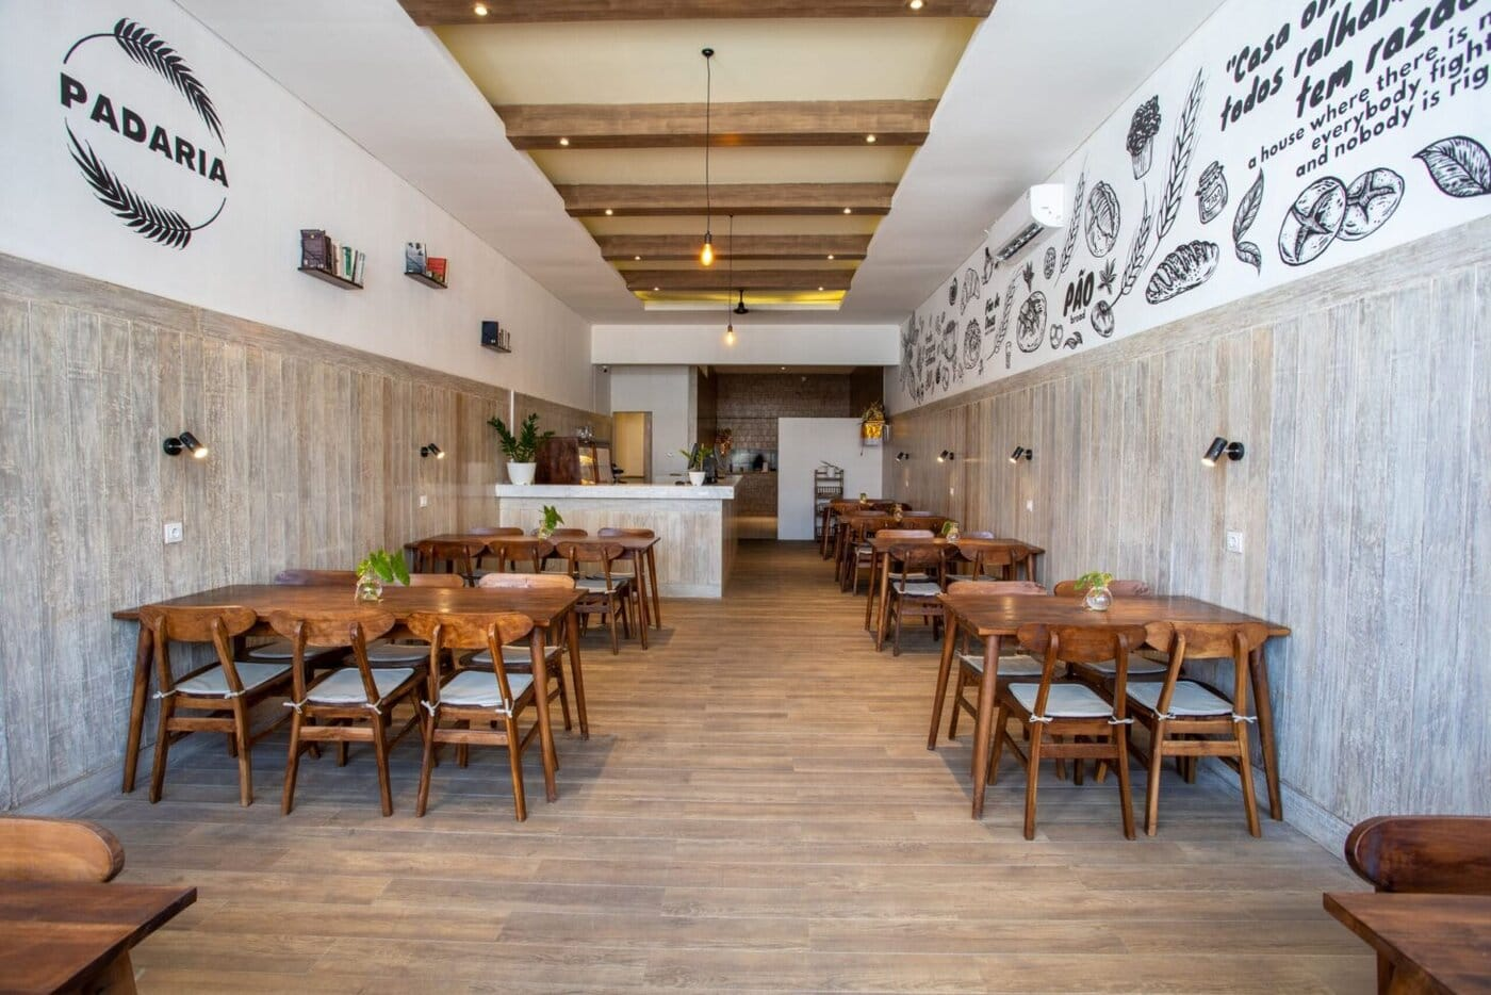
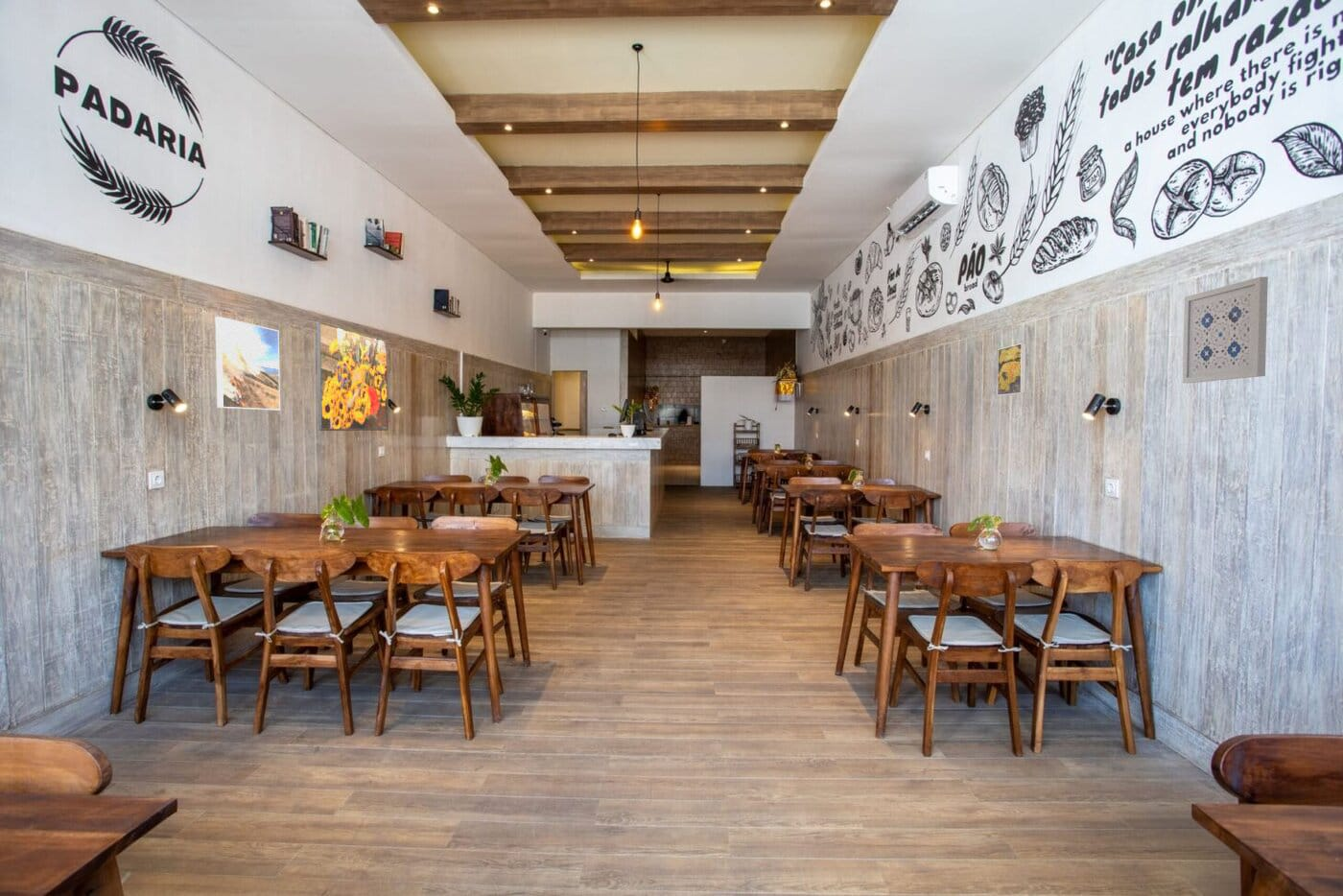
+ wall art (1221, 333)
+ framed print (356, 381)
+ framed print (1011, 370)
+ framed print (249, 366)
